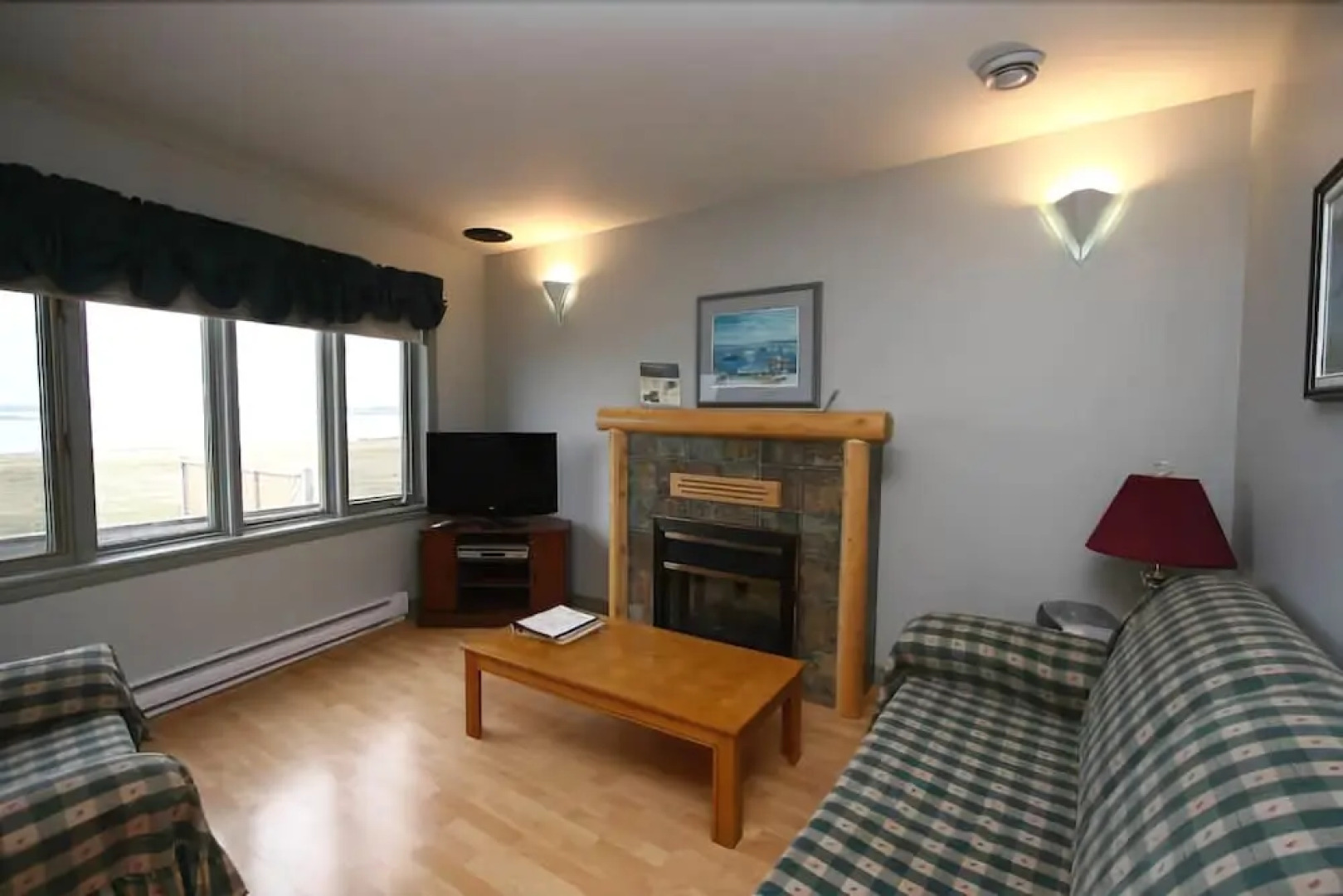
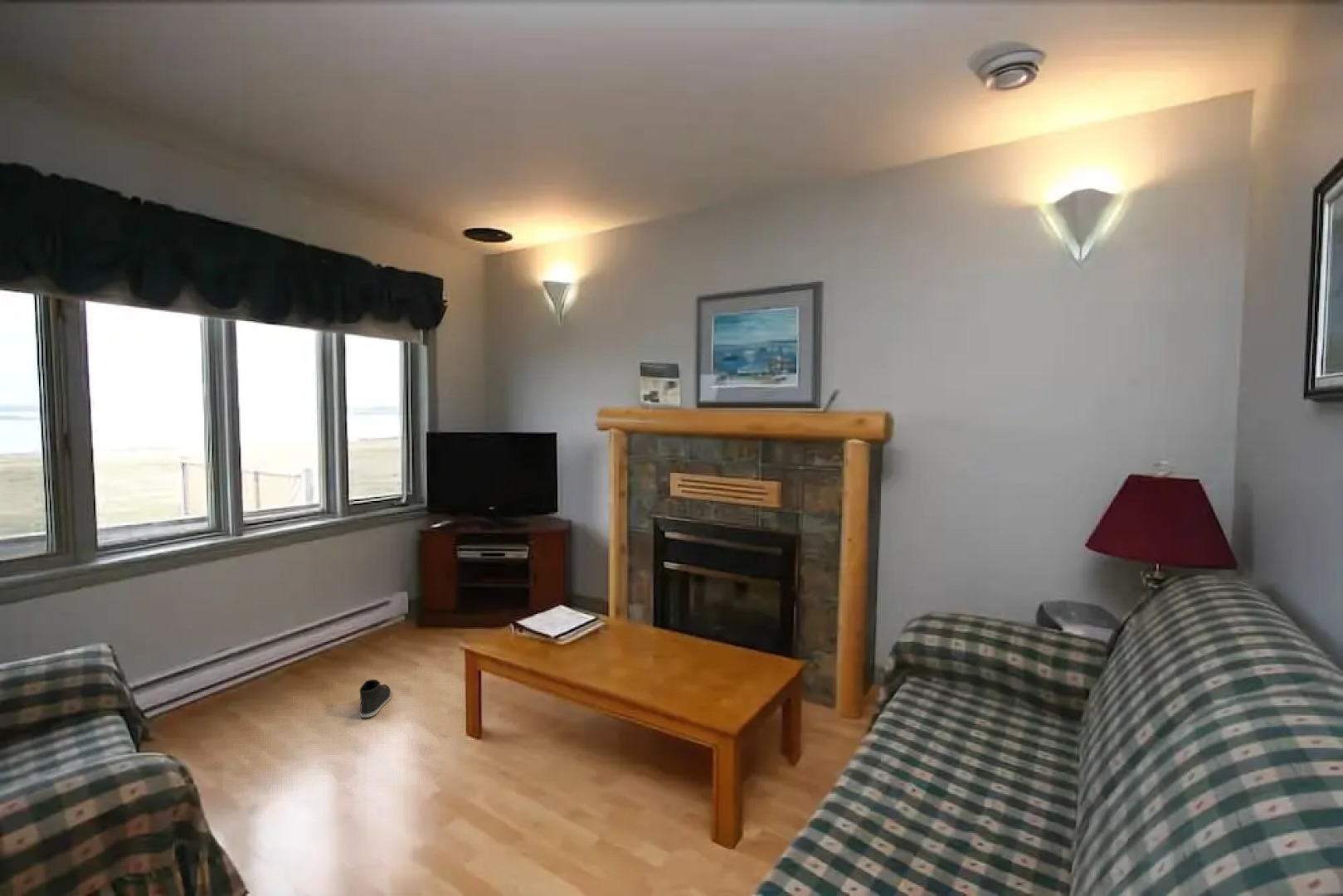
+ sneaker (377, 689)
